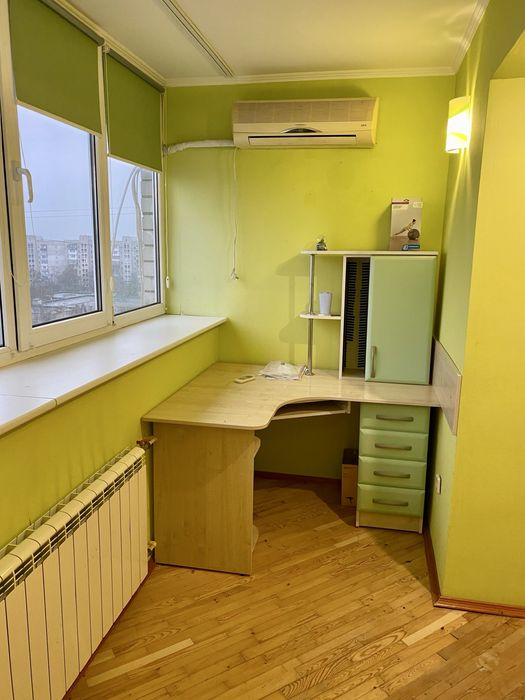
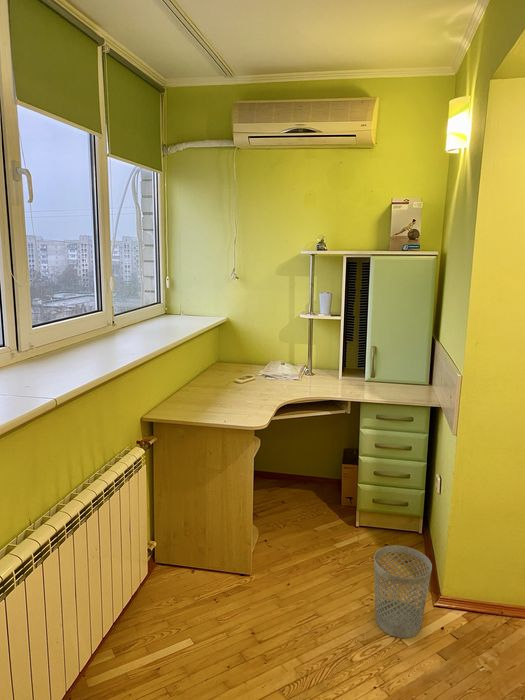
+ wastebasket (400, 592)
